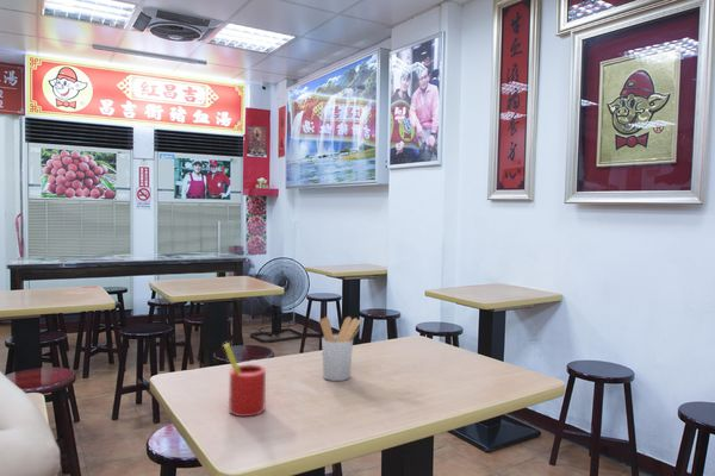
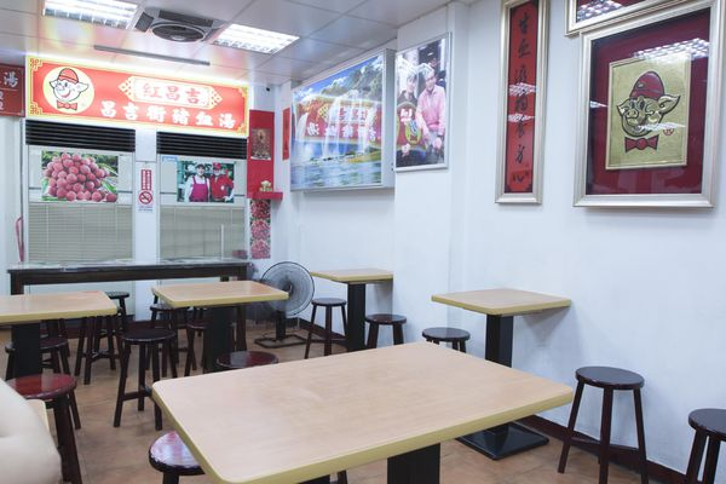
- utensil holder (342, 346)
- straw (243, 375)
